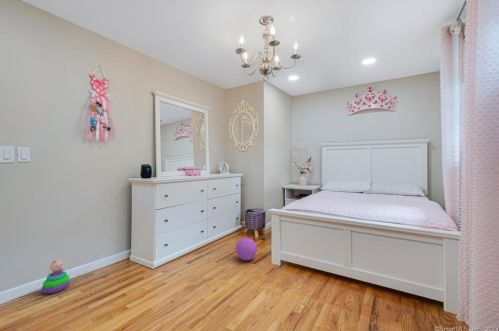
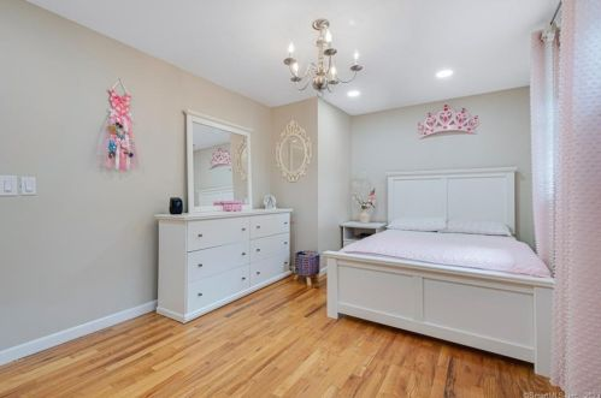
- ball (246, 248)
- stacking toy (55, 274)
